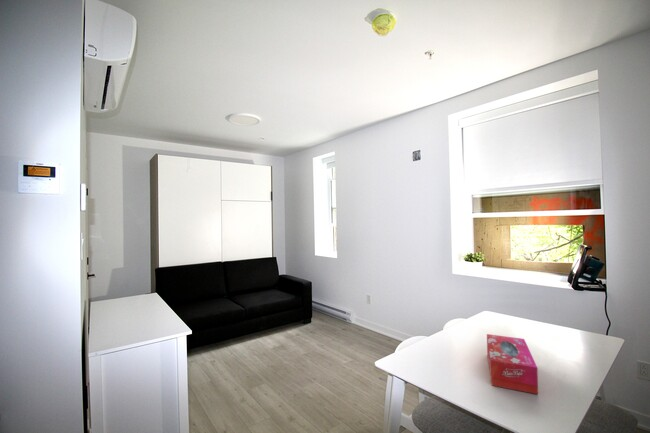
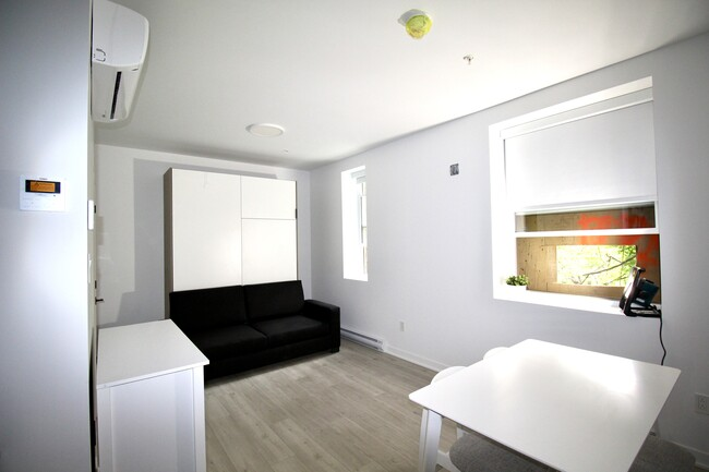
- tissue box (509, 360)
